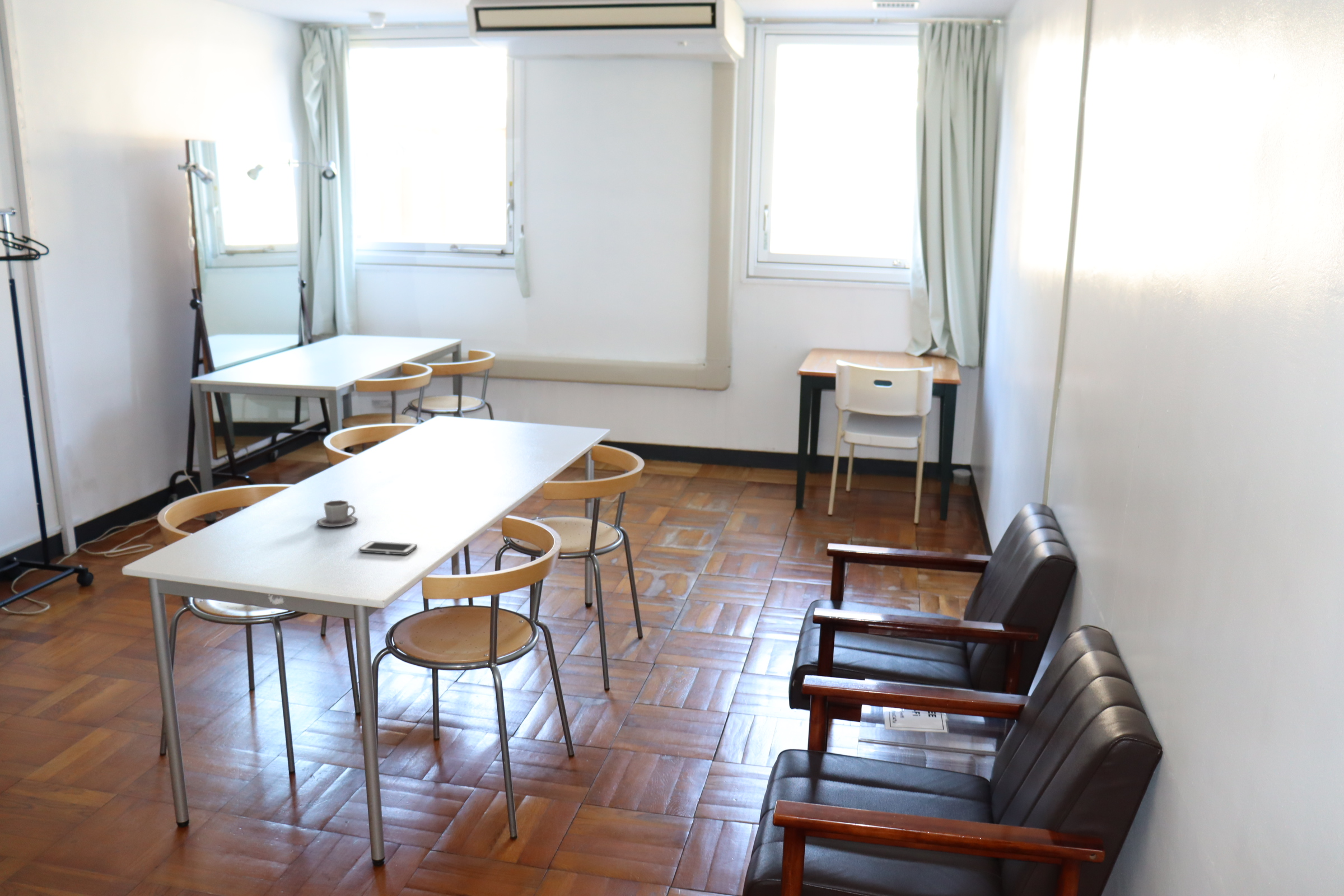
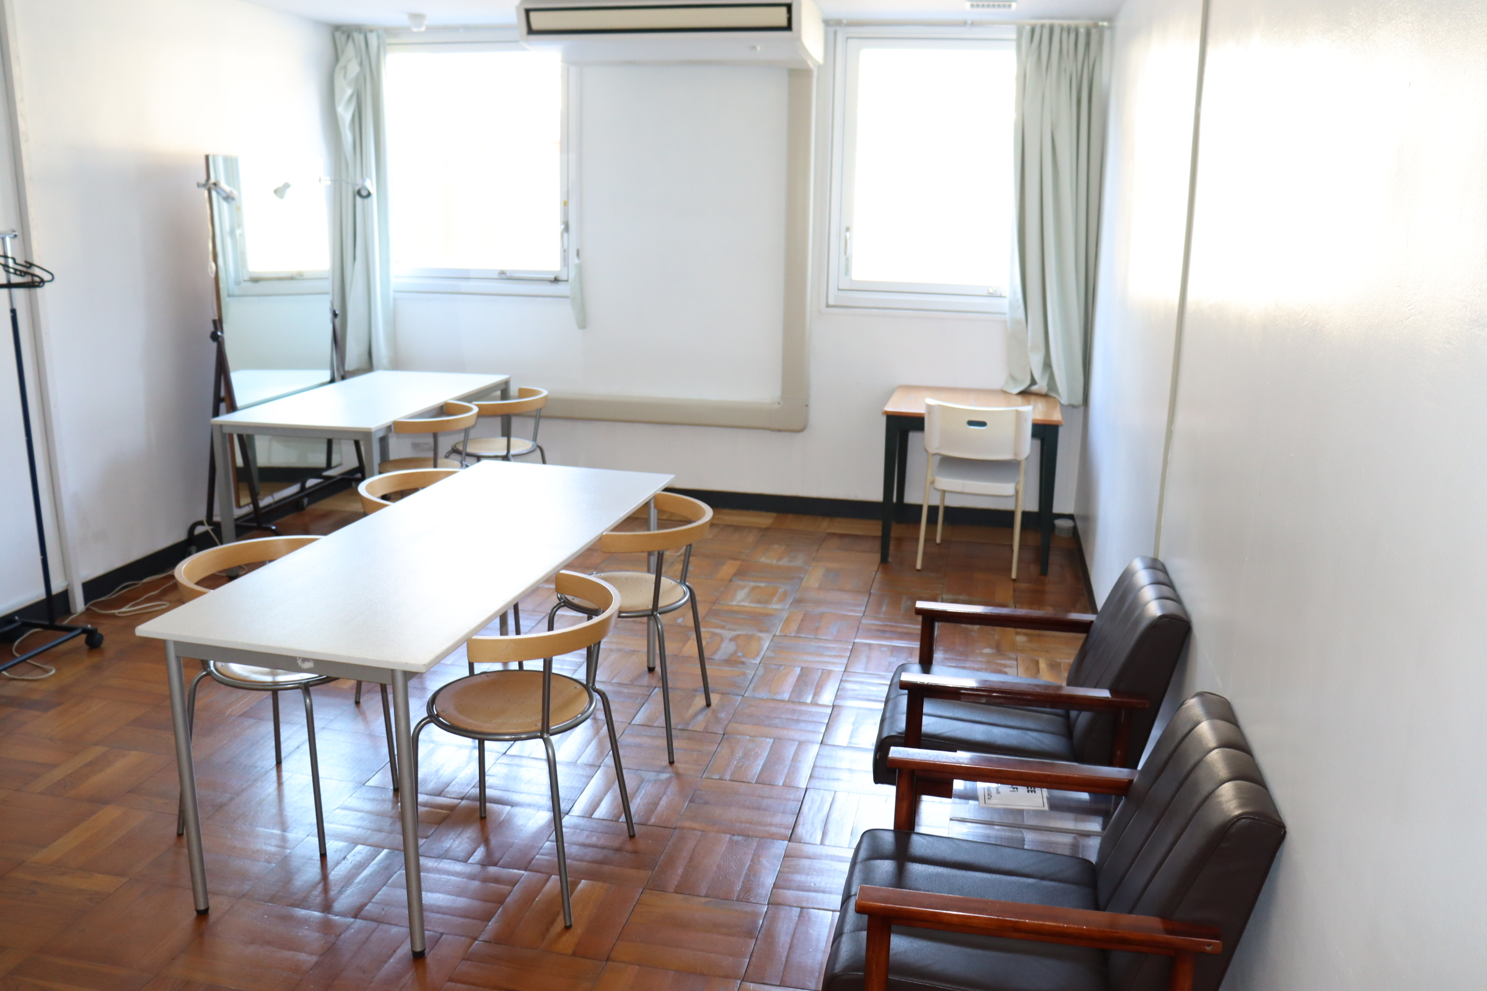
- cell phone (388, 548)
- cup (337, 513)
